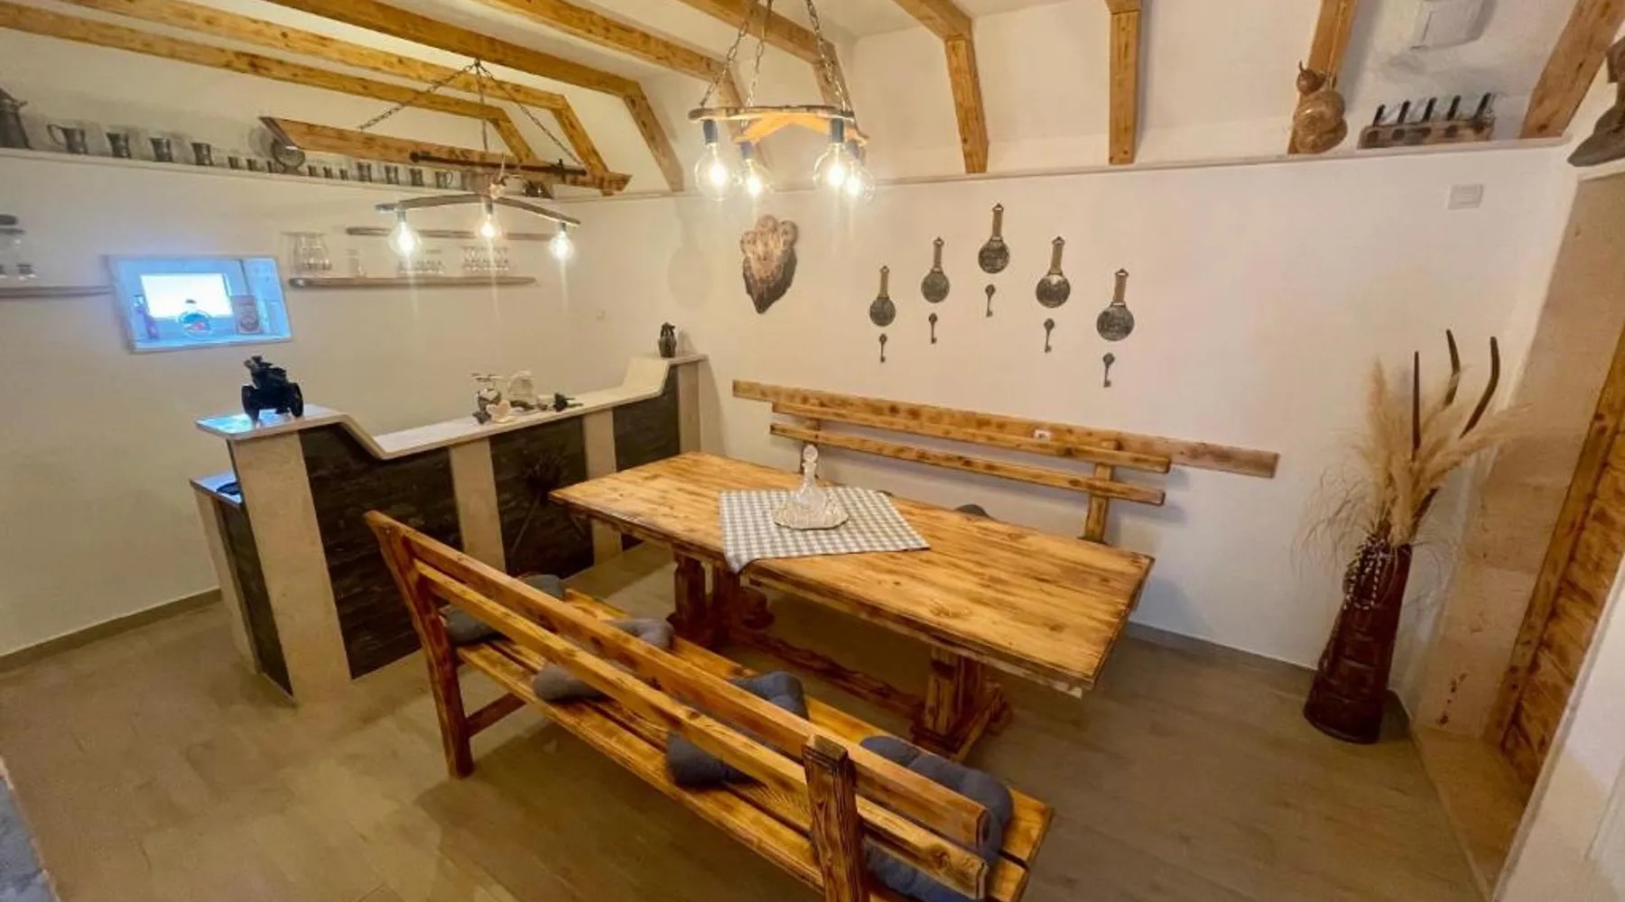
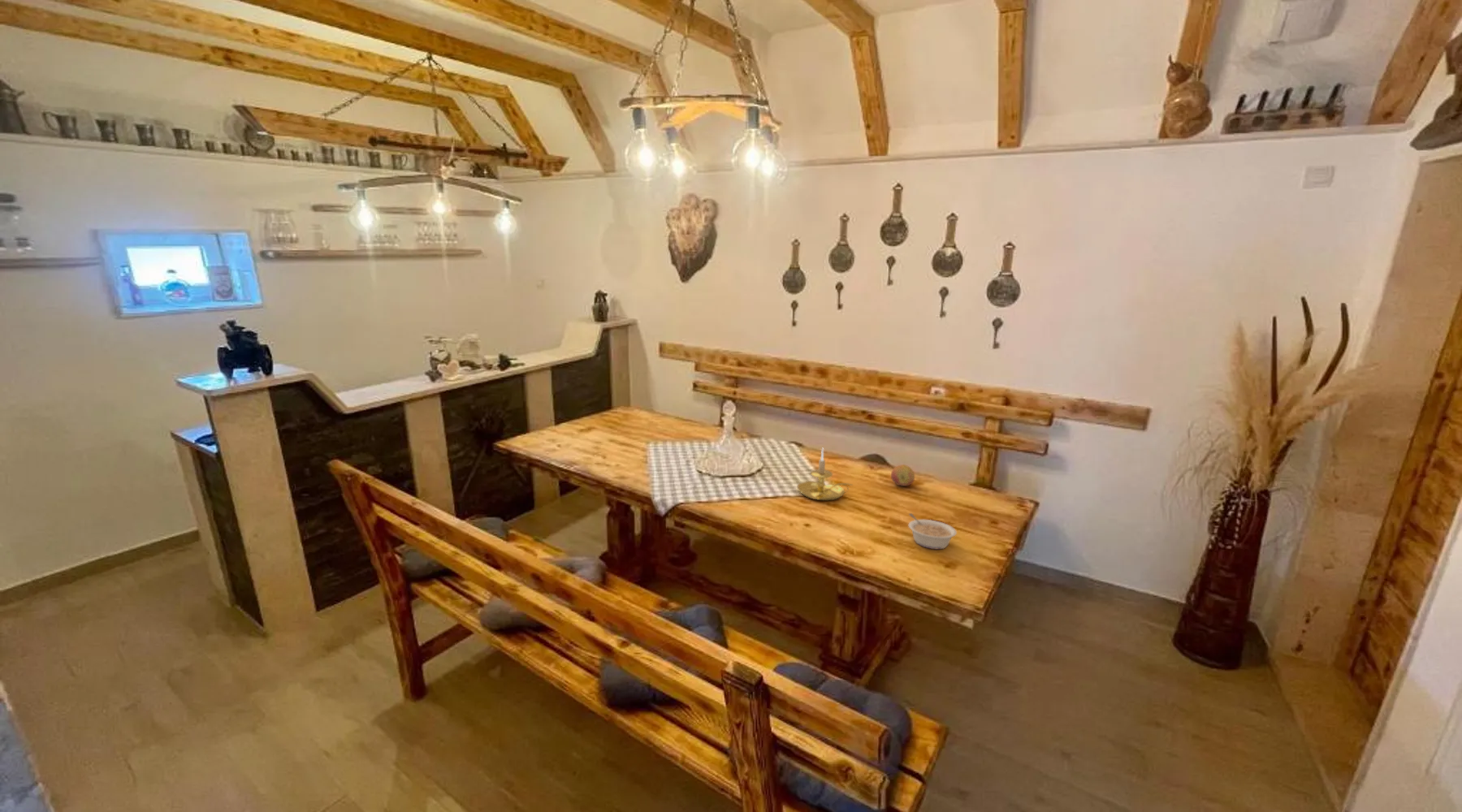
+ fruit (902, 475)
+ candle holder (825, 471)
+ legume (929, 533)
